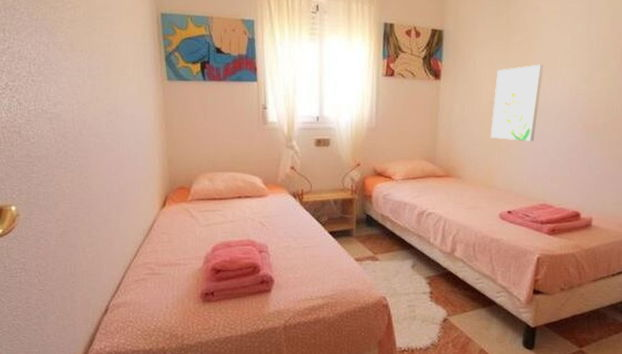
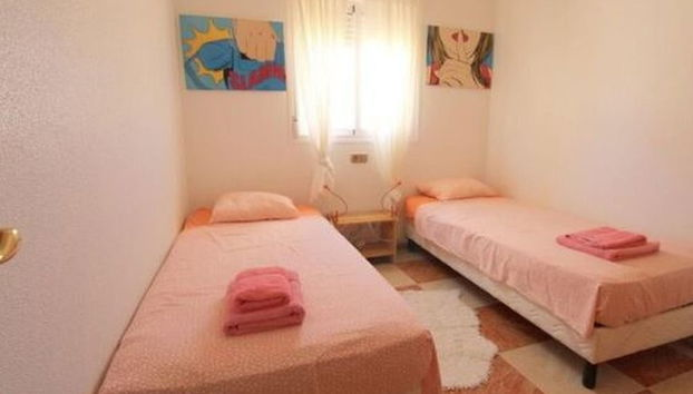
- wall art (514, 104)
